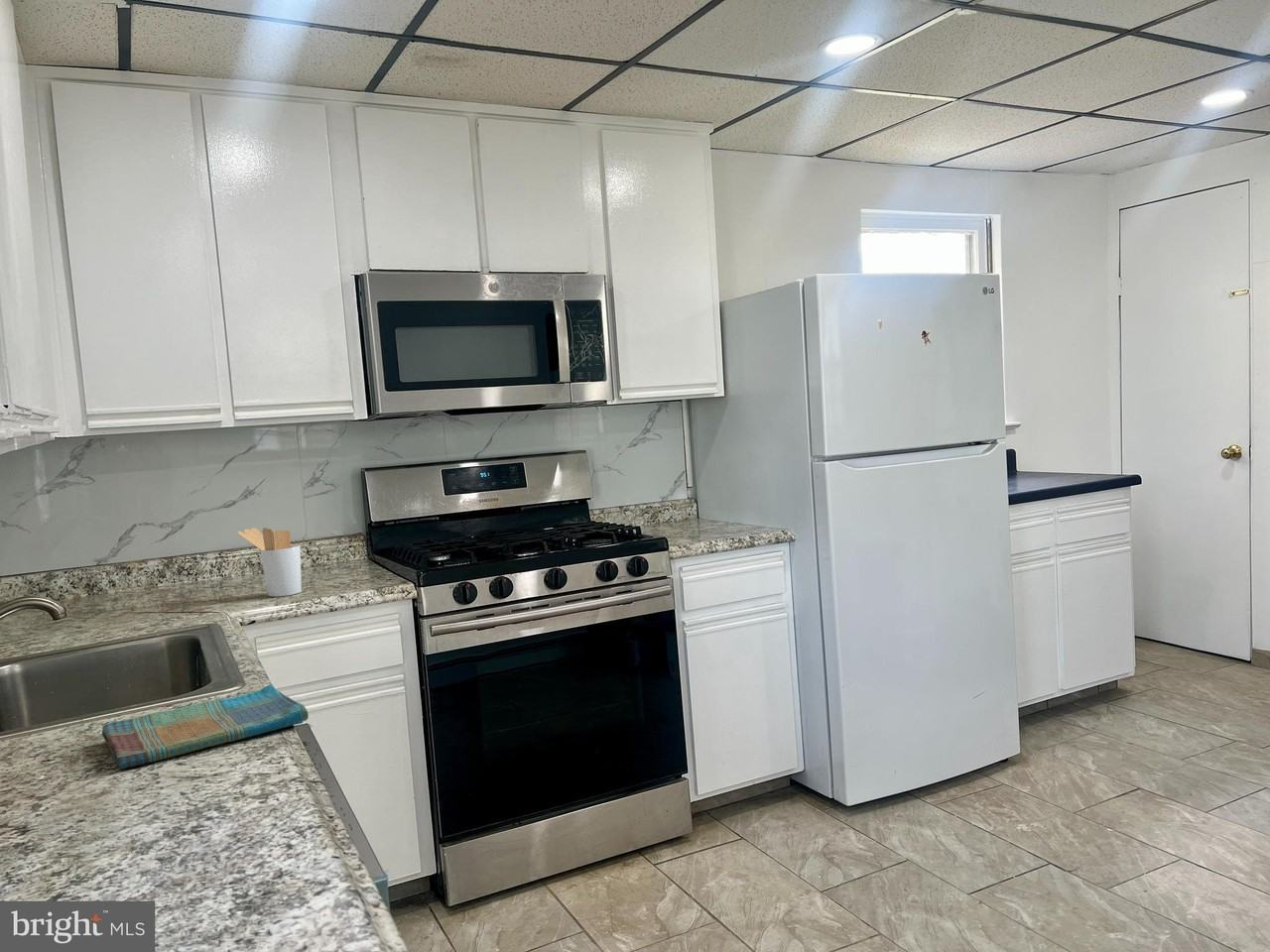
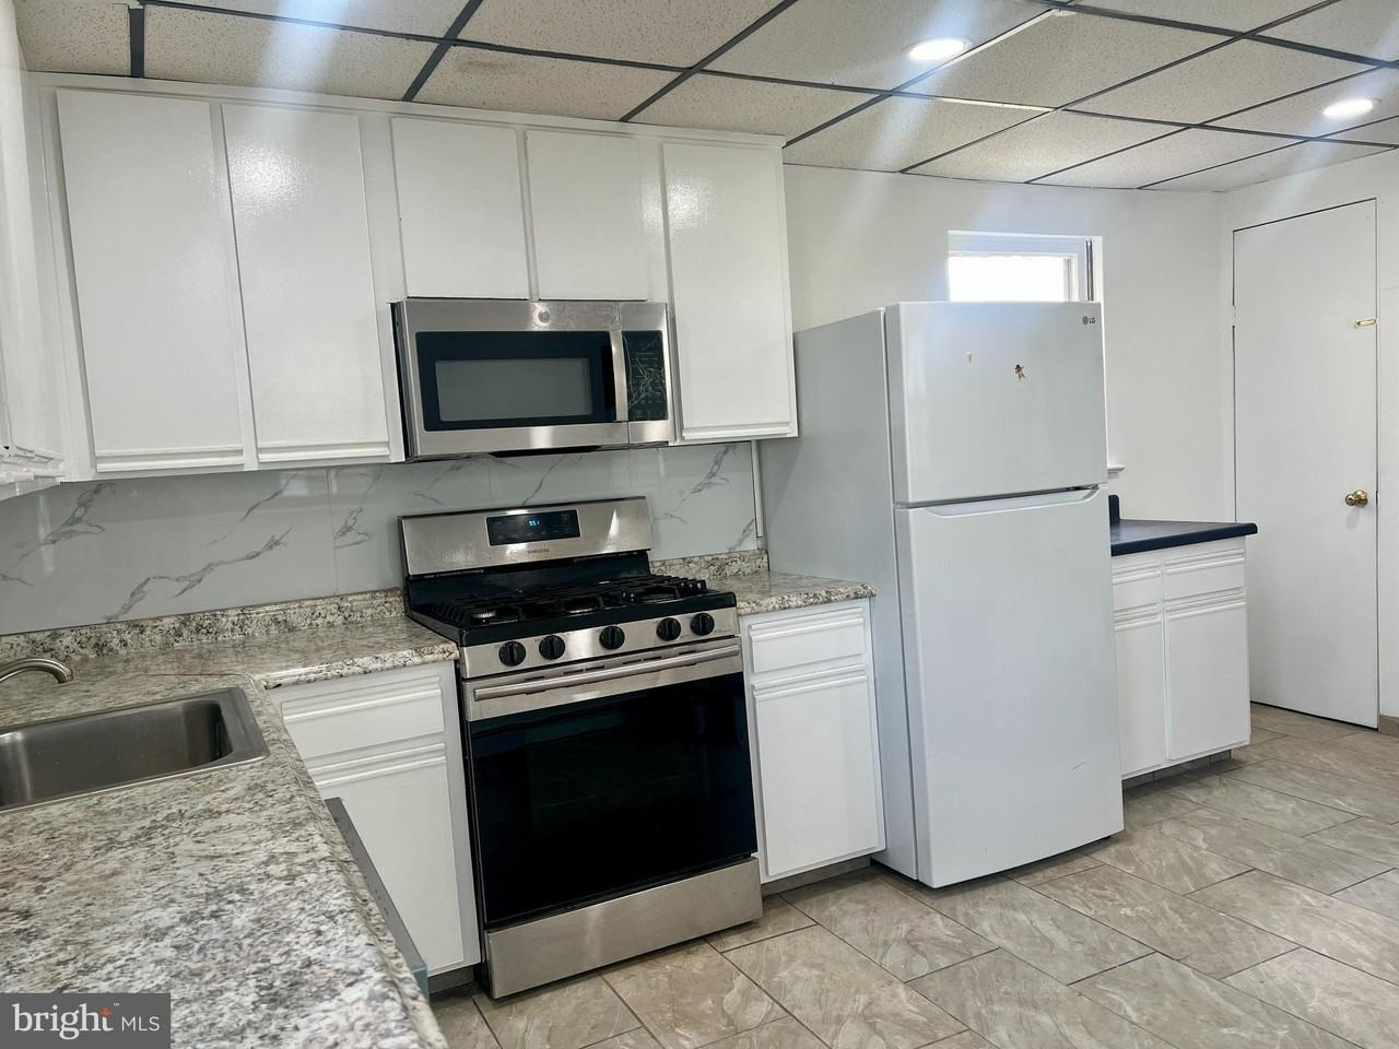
- utensil holder (271, 559)
- dish towel (205, 722)
